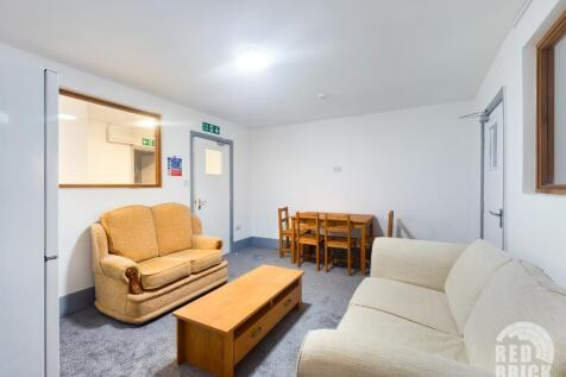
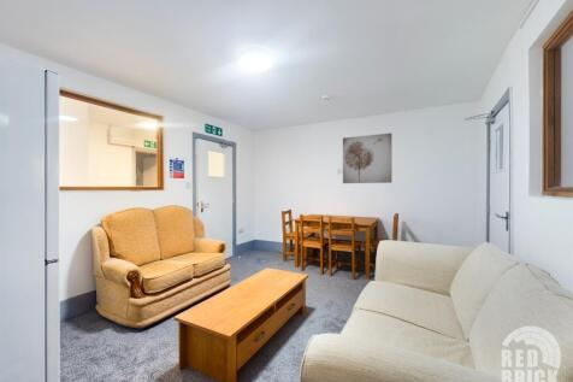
+ wall art (366, 159)
